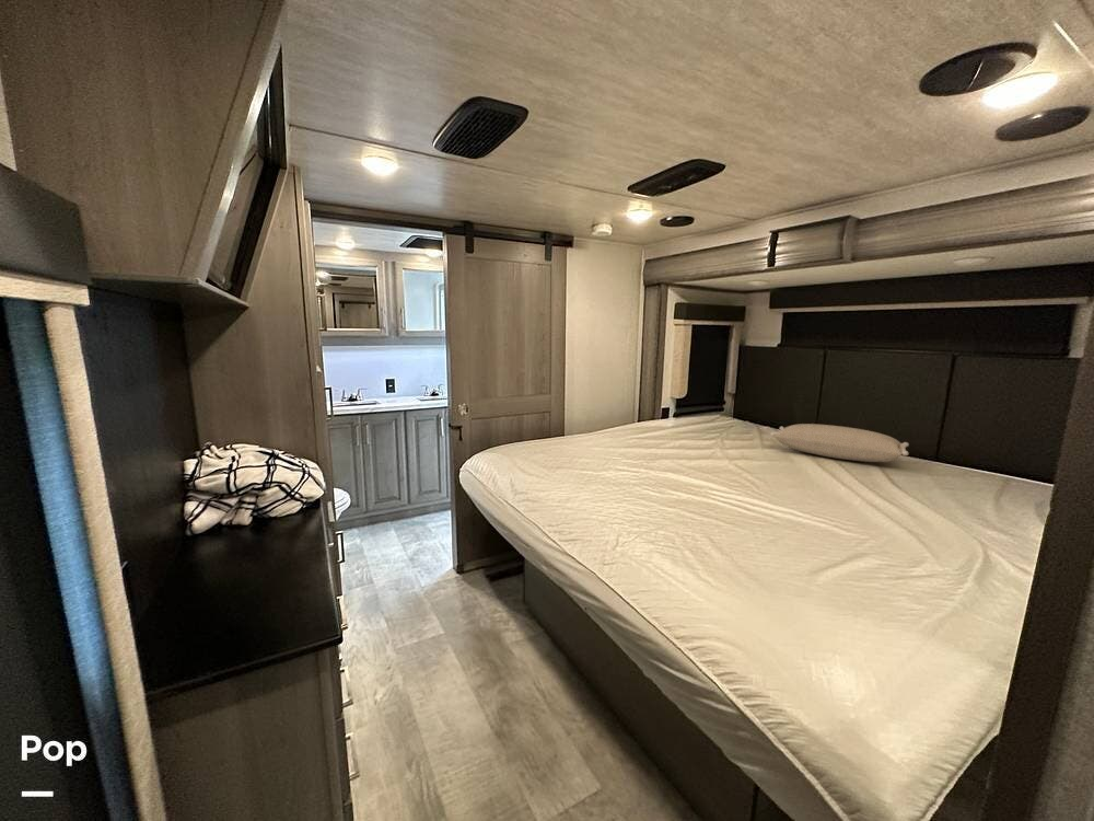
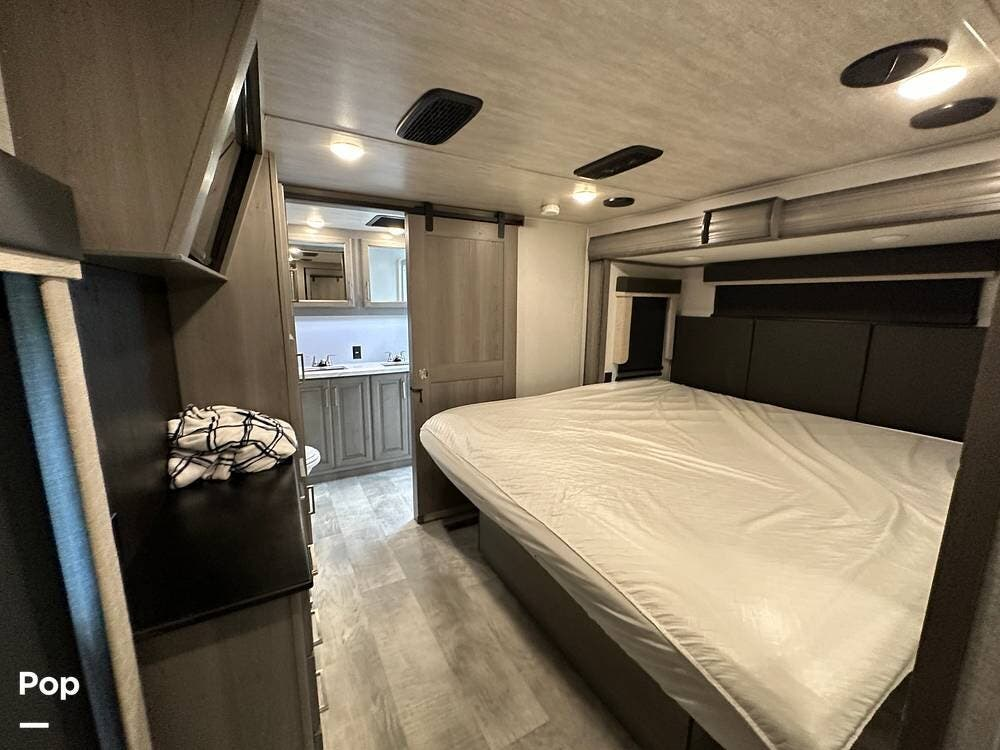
- pillow (836, 440)
